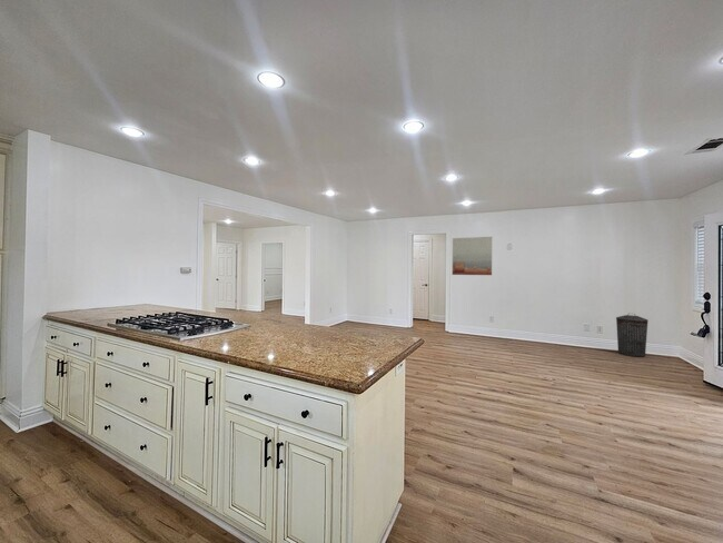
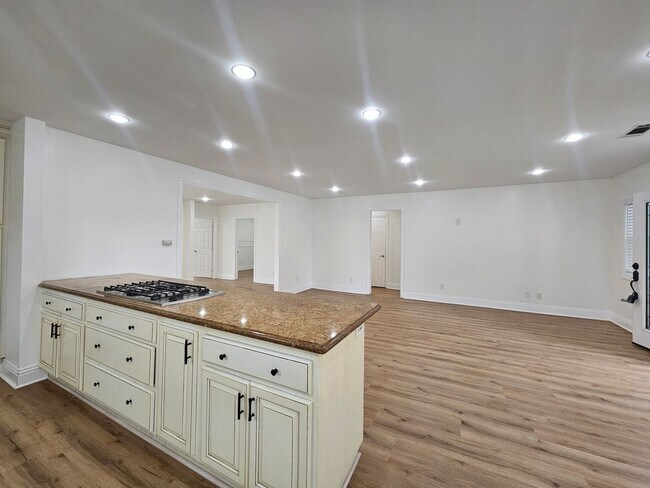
- wall art (472, 256)
- trash can (631, 334)
